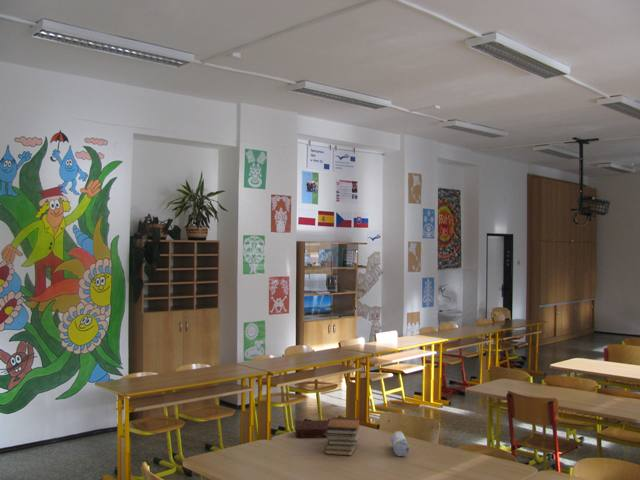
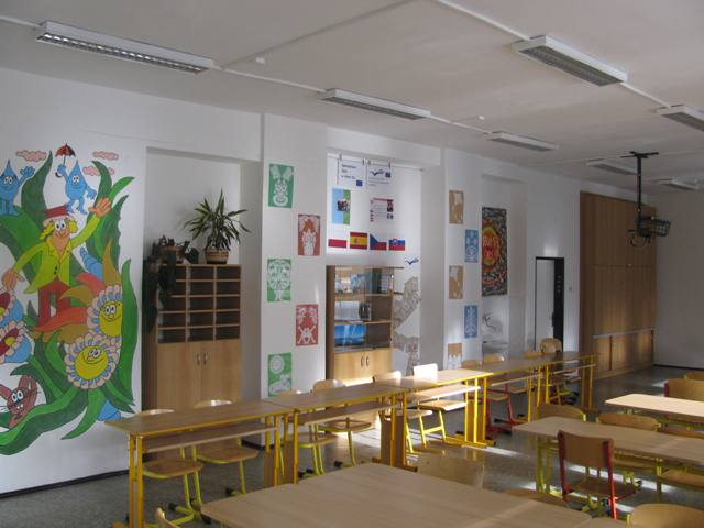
- book stack (342, 435)
- pencil case (399, 443)
- book (320, 428)
